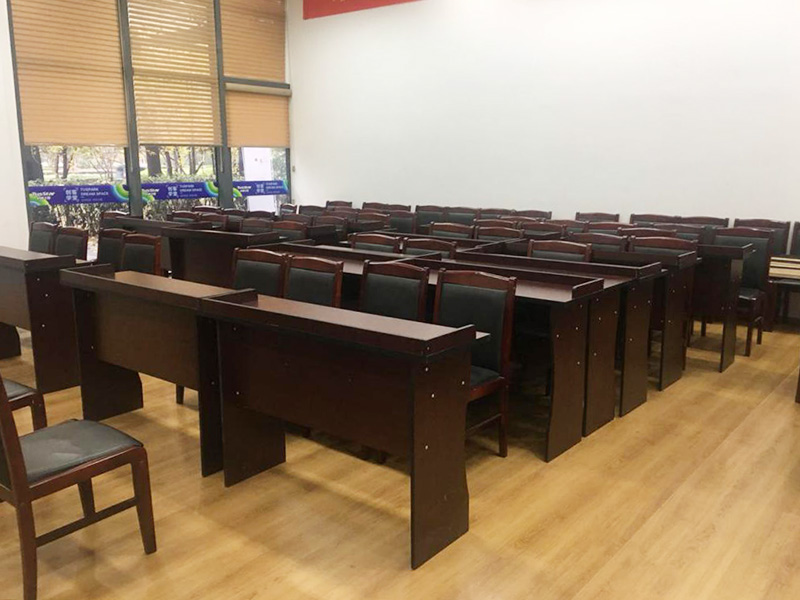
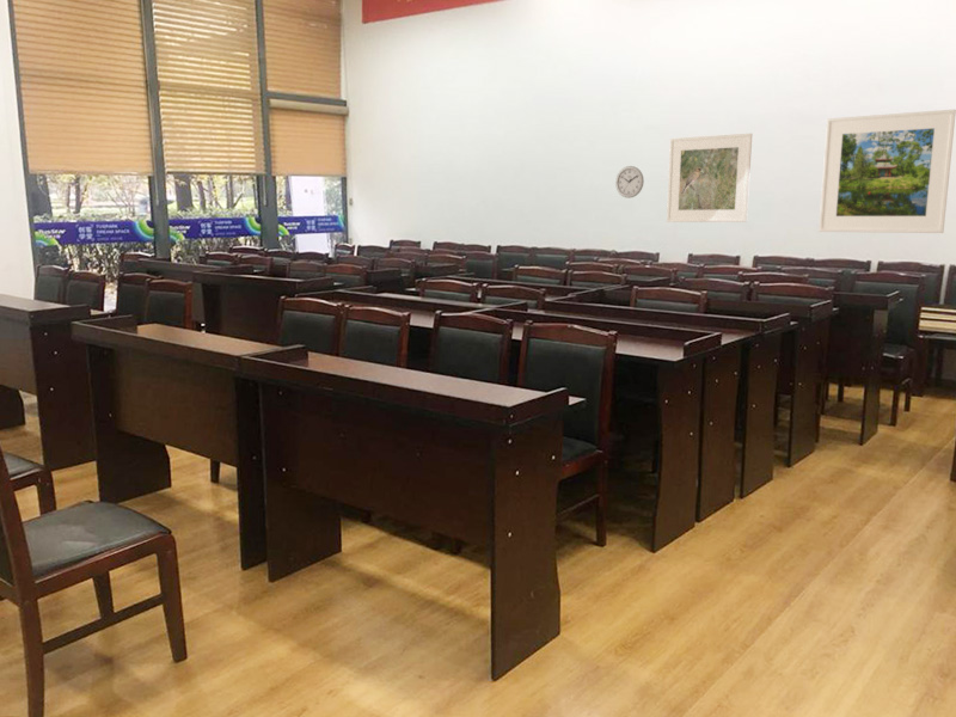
+ wall clock (629, 182)
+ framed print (707, 179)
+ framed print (883, 173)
